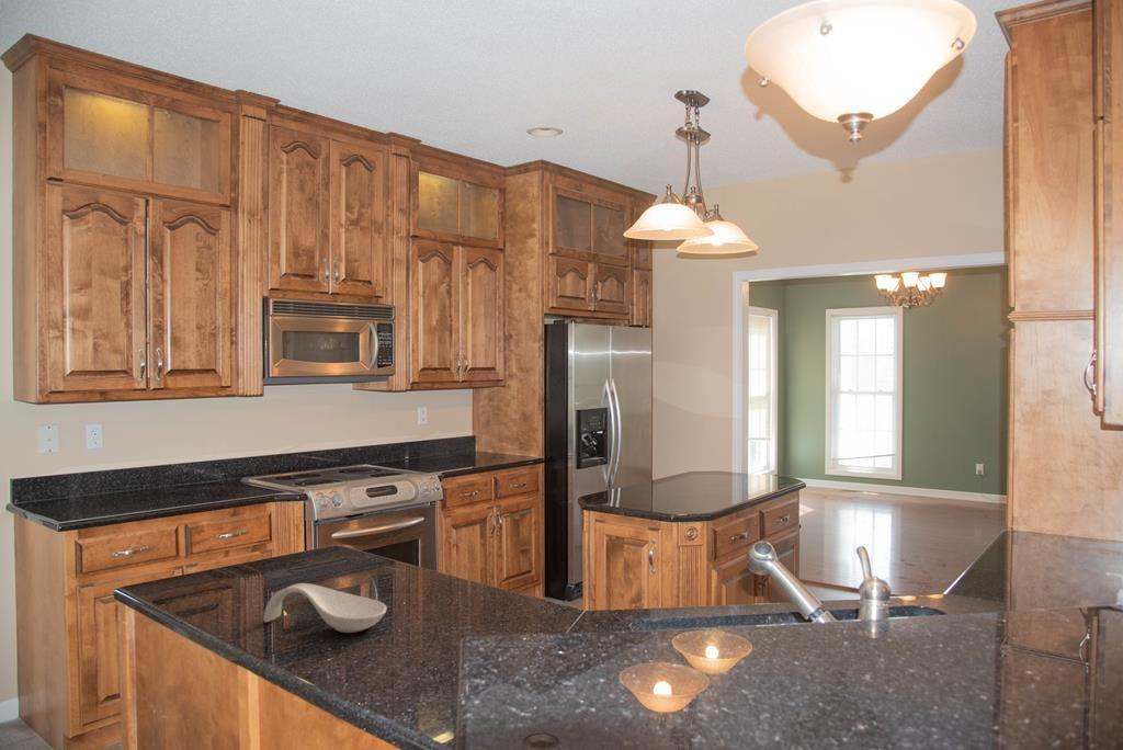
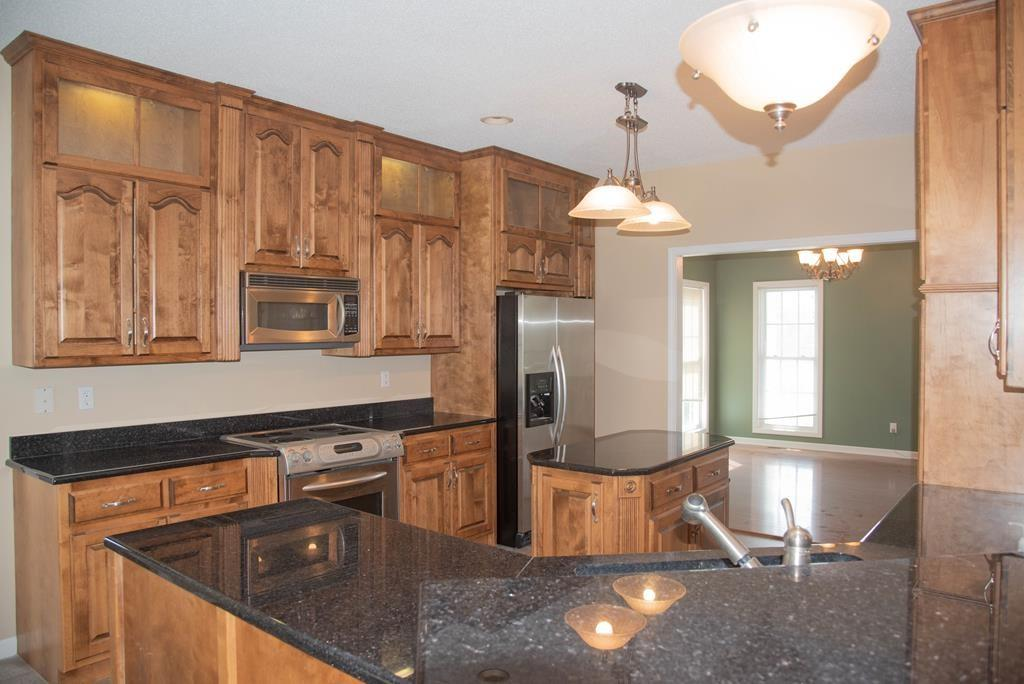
- spoon rest (325, 606)
